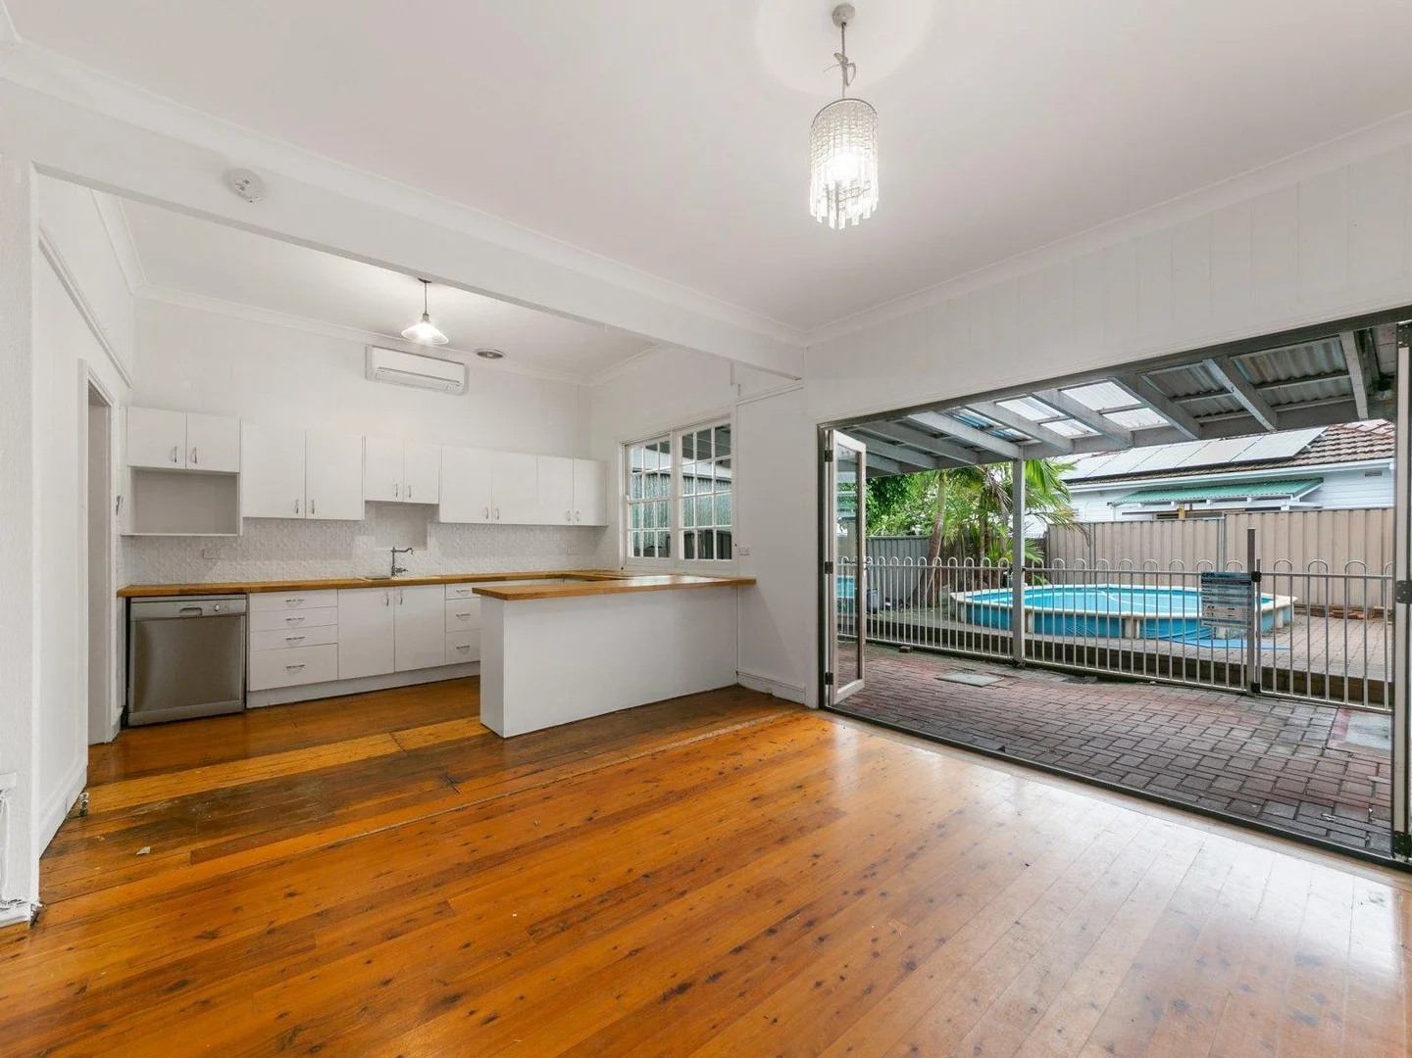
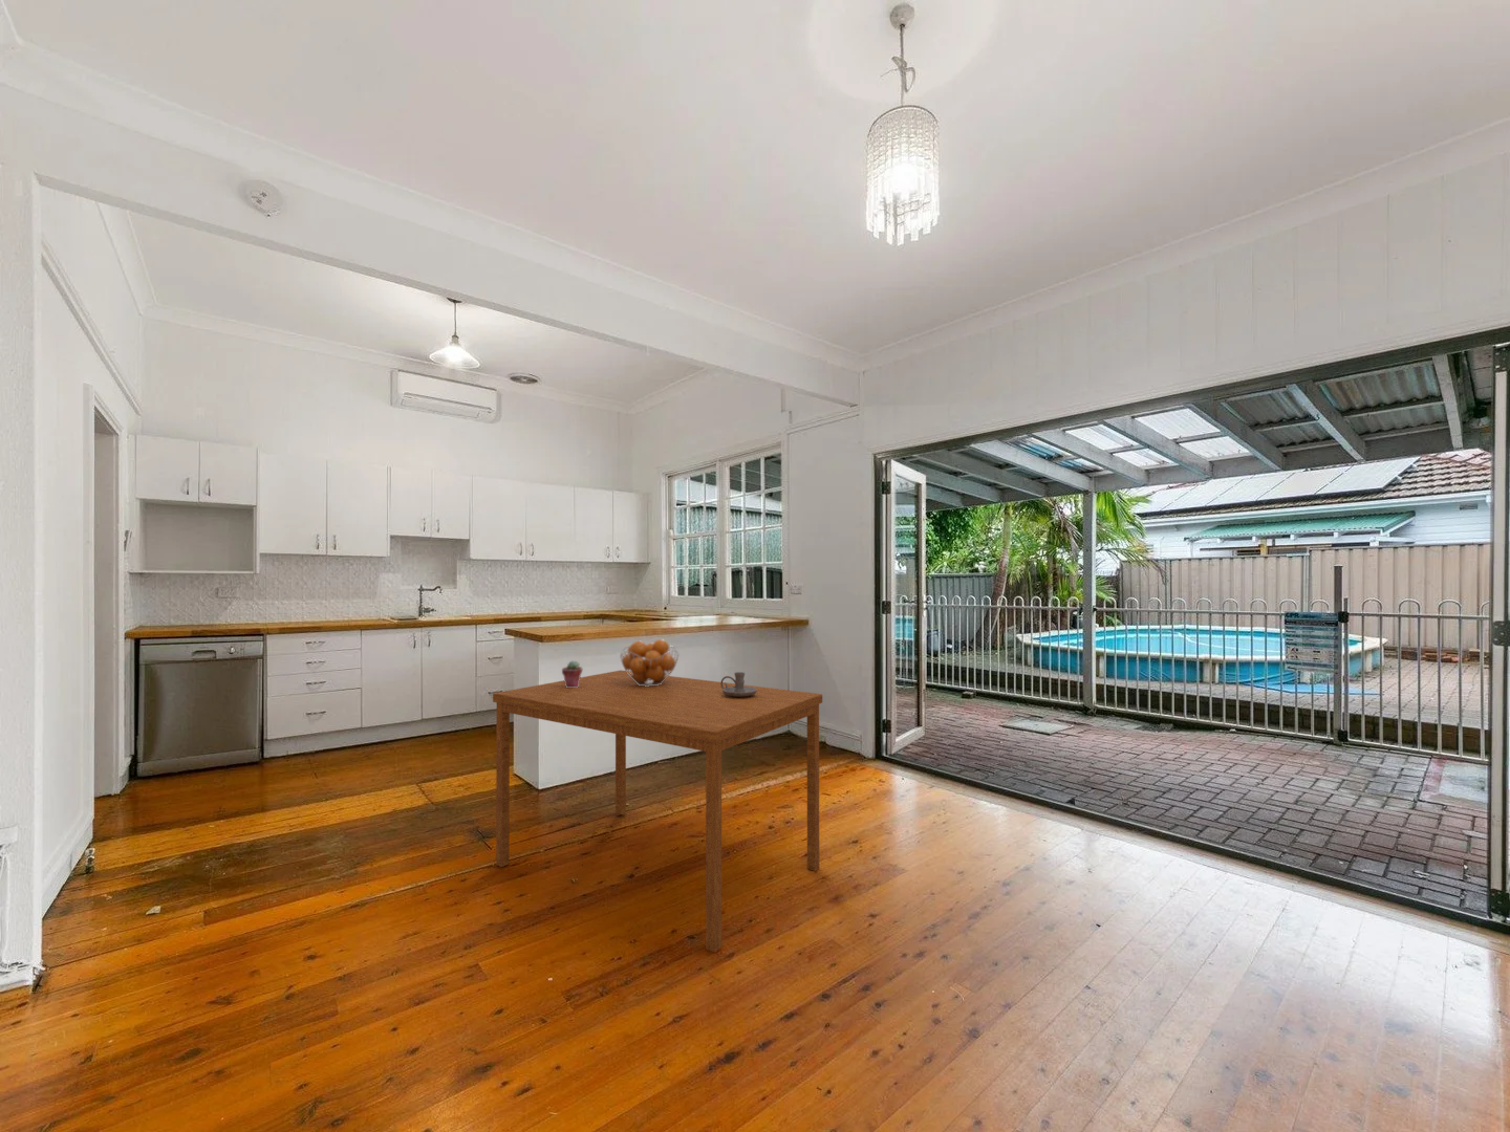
+ potted succulent (572, 673)
+ fruit basket (649, 661)
+ dining table (625, 780)
+ candle holder (736, 684)
